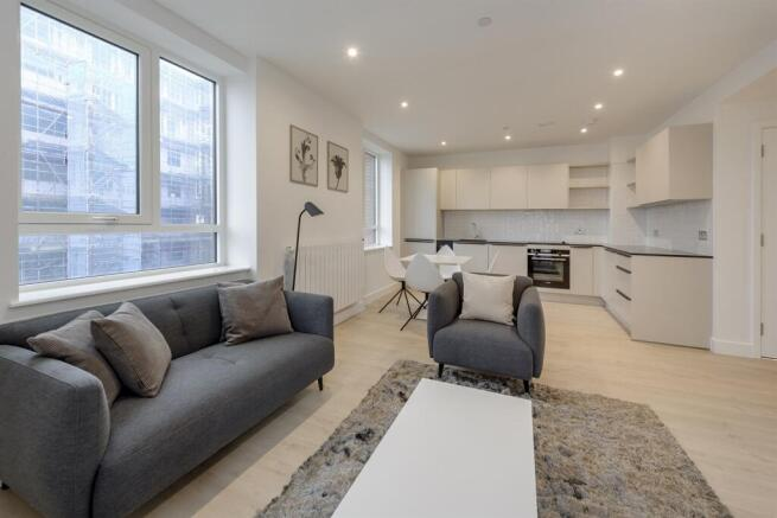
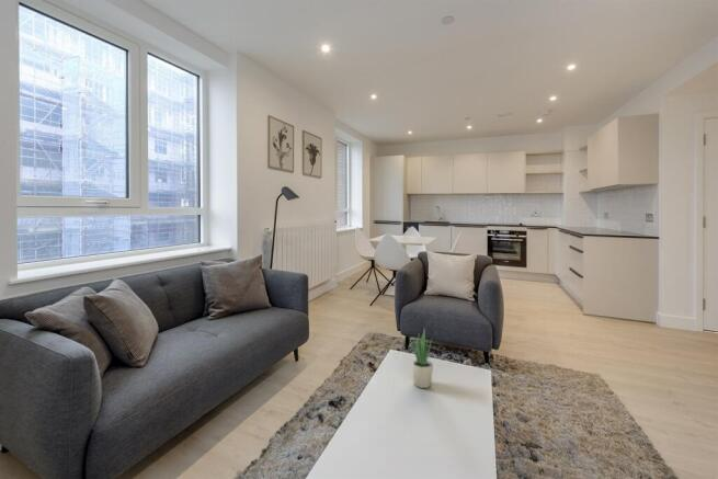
+ potted plant (420, 354)
